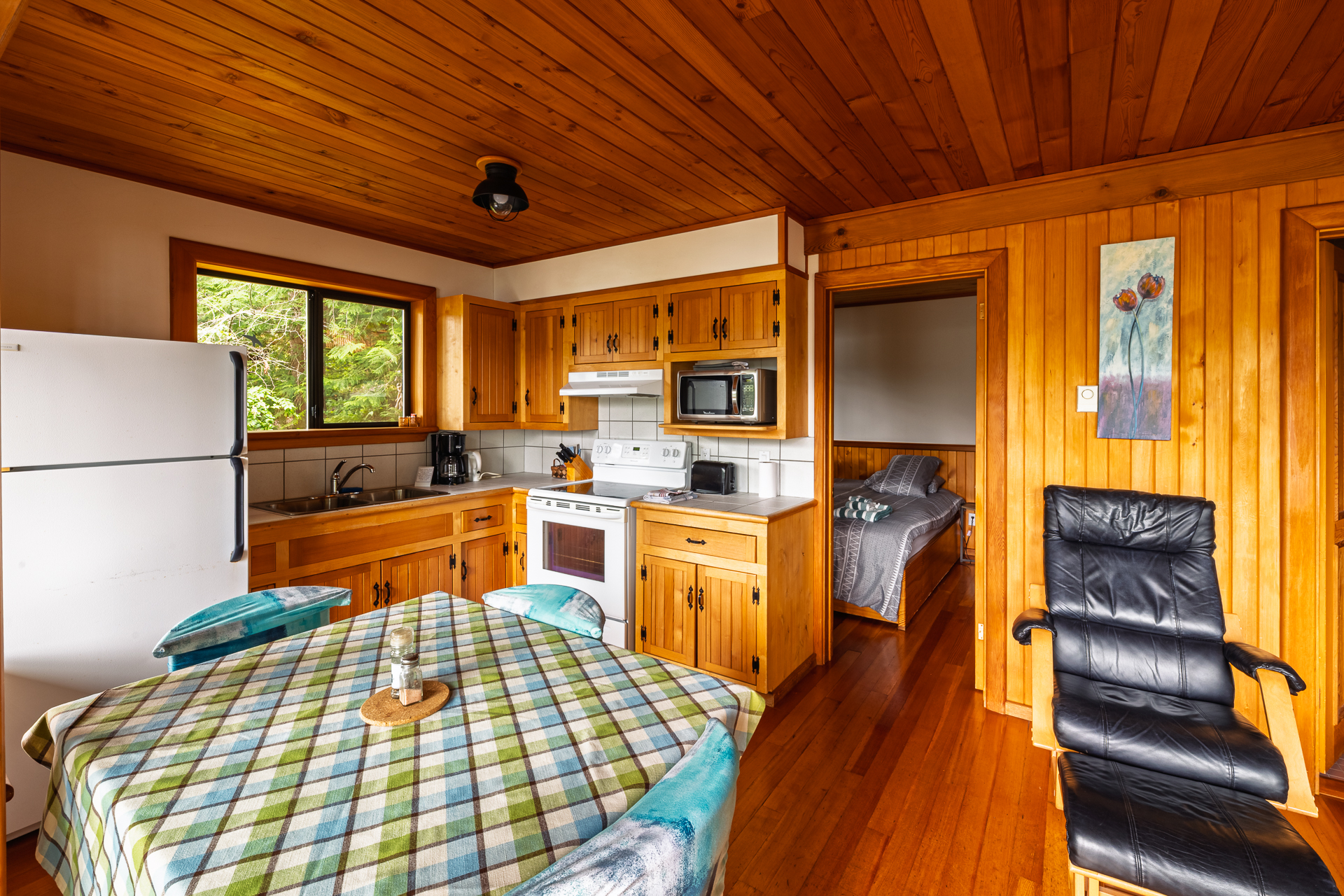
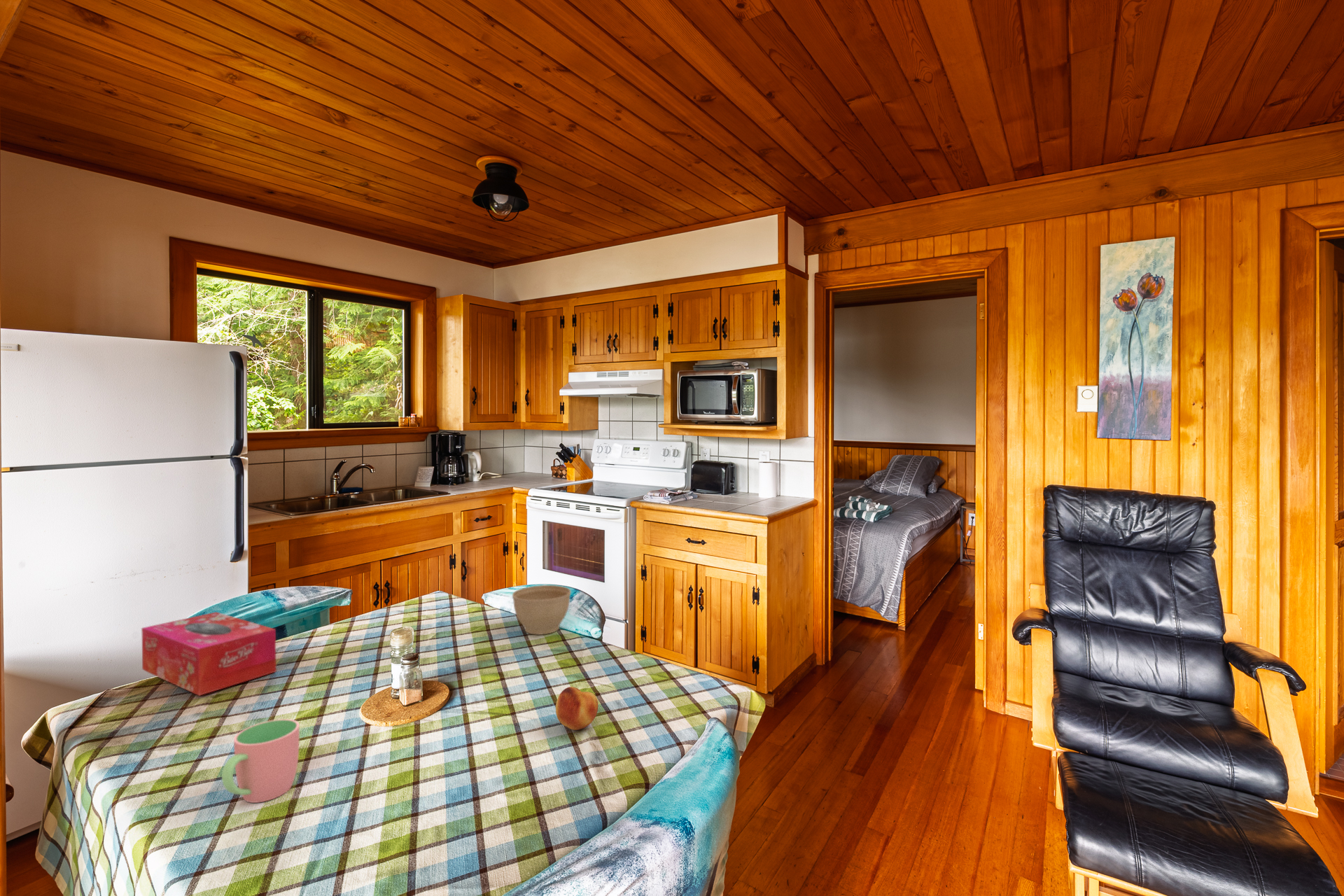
+ planter bowl (542, 611)
+ tissue box (208, 650)
+ fruit (577, 707)
+ cup (259, 766)
